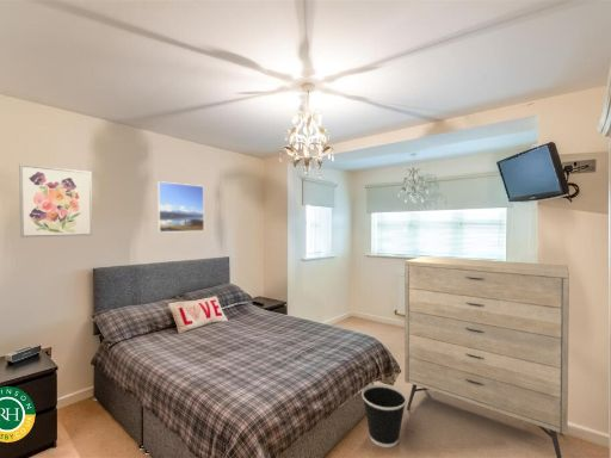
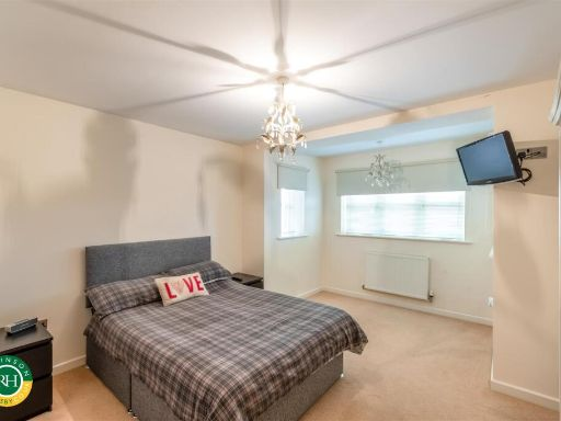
- wall art (57, 202)
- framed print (181, 208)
- dresser (480, 342)
- wastebasket (383, 416)
